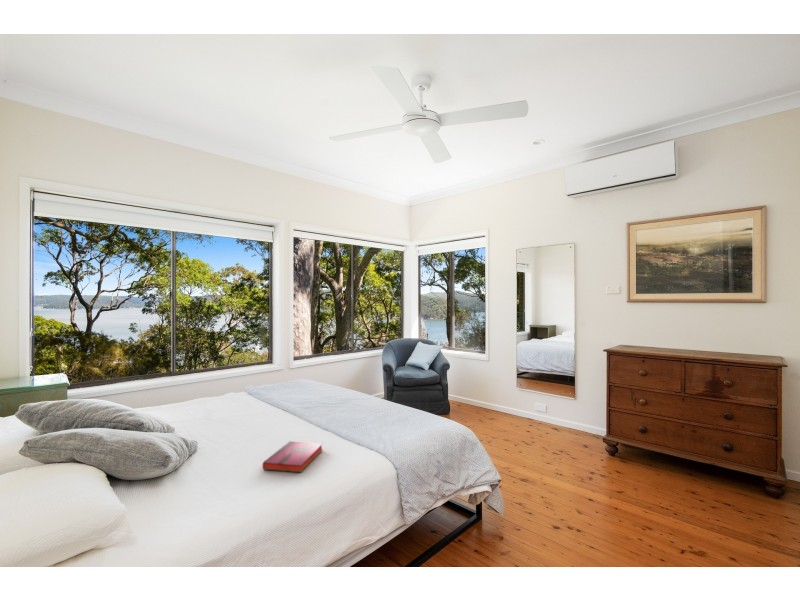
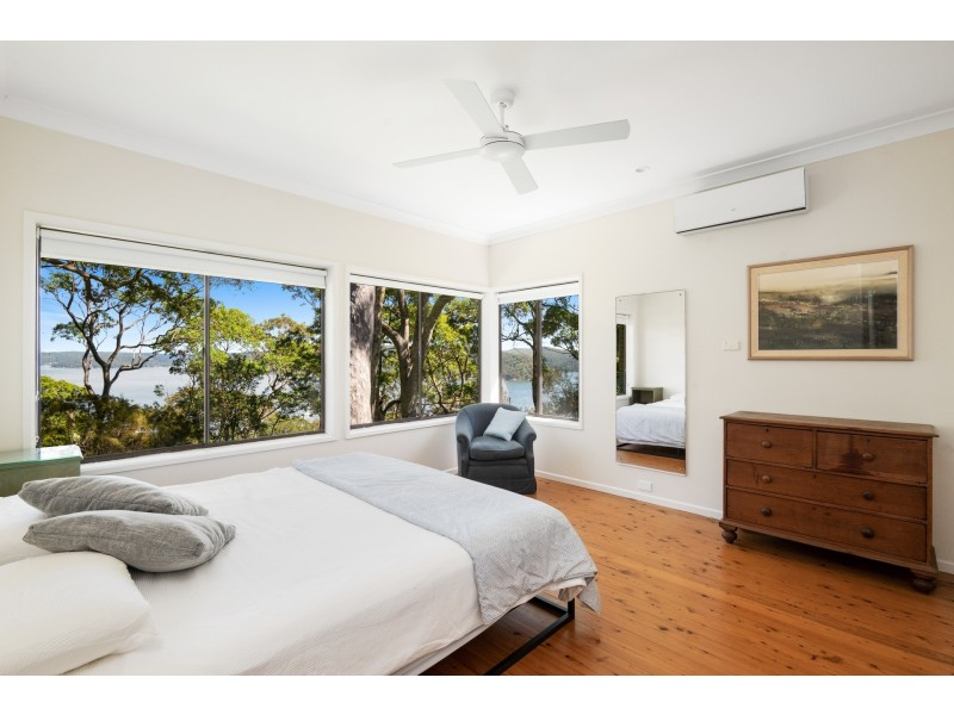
- hardback book (294, 455)
